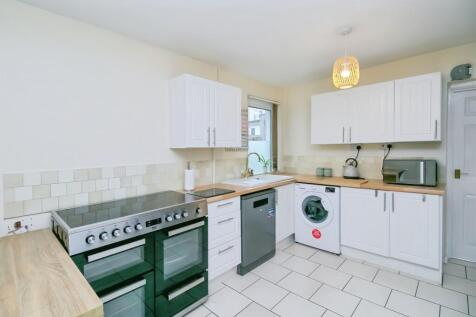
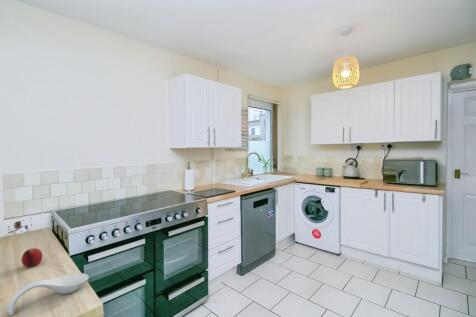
+ spoon rest (52, 287)
+ fruit (32, 257)
